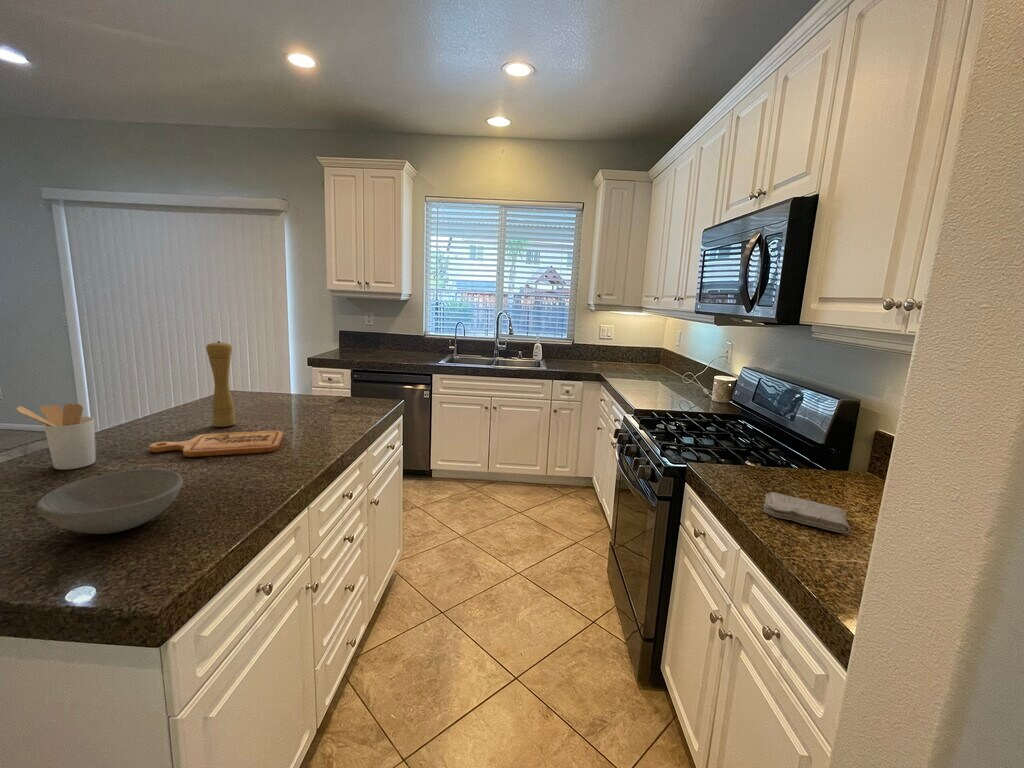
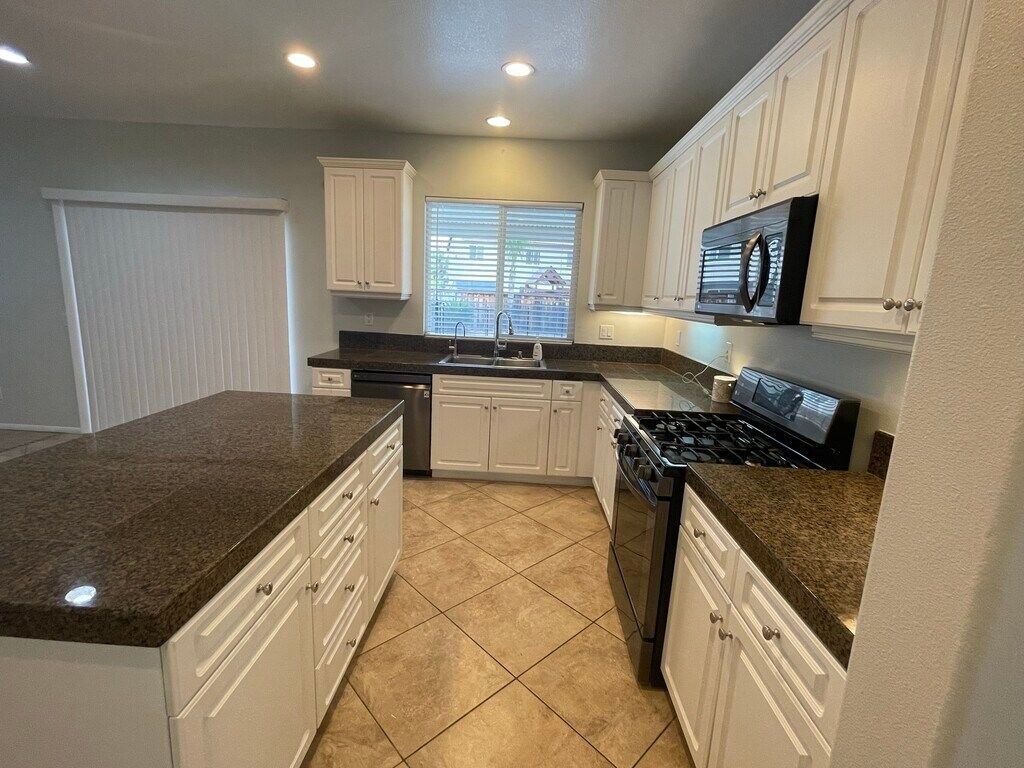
- pepper mill (221, 383)
- washcloth (804, 510)
- cutting board (218, 443)
- utensil holder (57, 434)
- bowl (118, 506)
